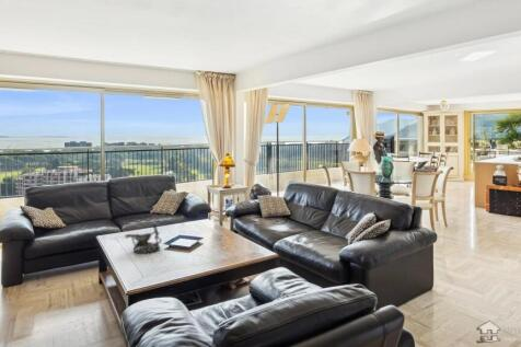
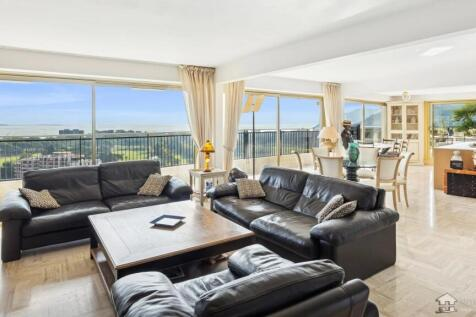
- decorative bowl (143, 236)
